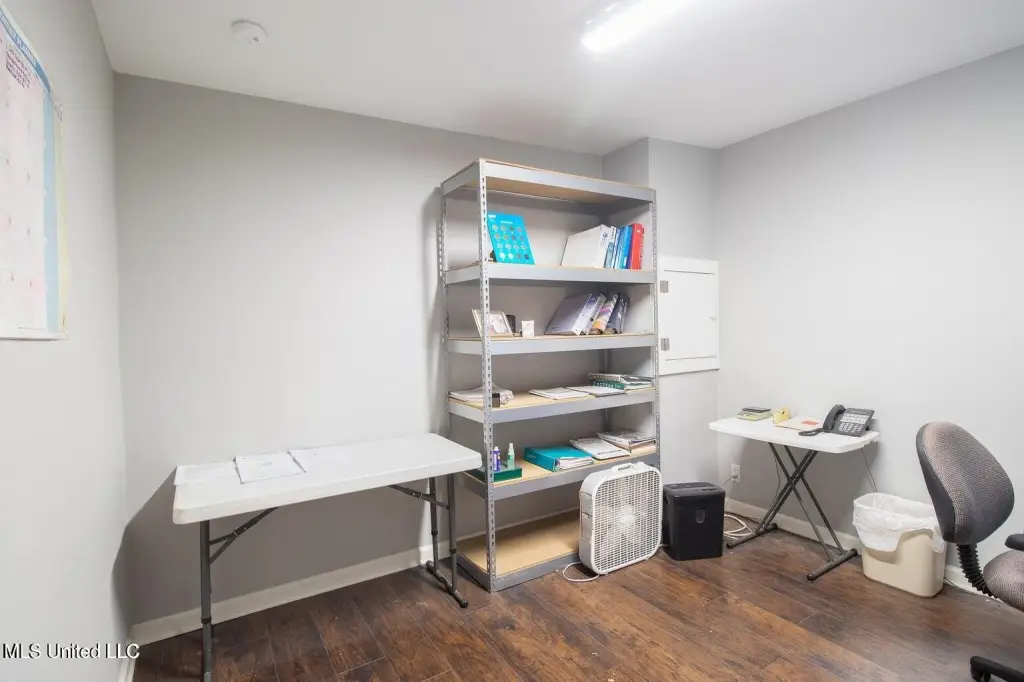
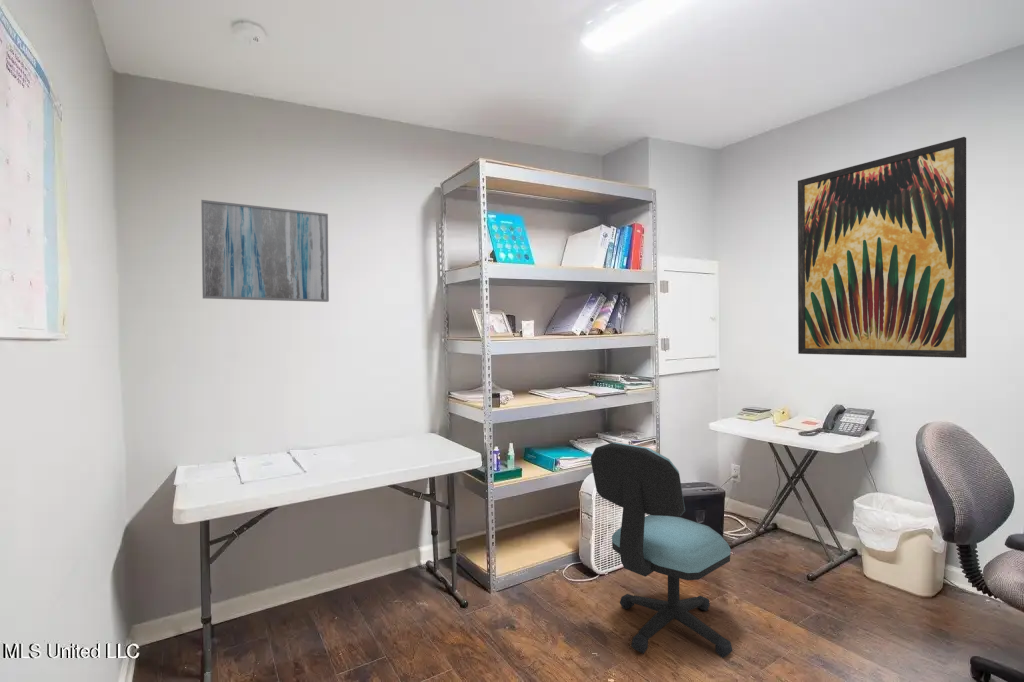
+ wall art (872, 258)
+ office chair (667, 534)
+ wall art (268, 254)
